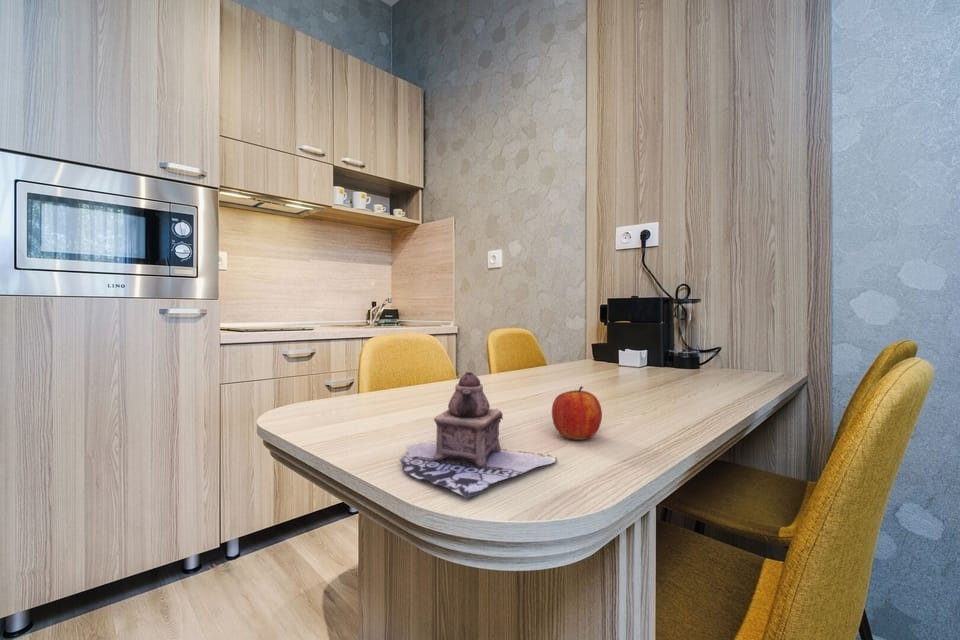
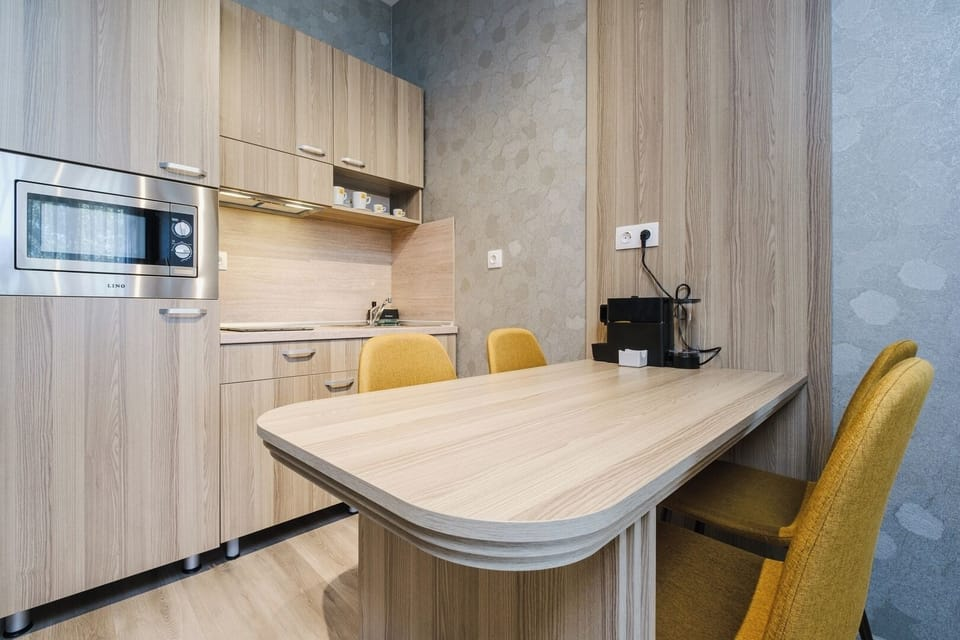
- fruit (576, 411)
- teapot (465, 417)
